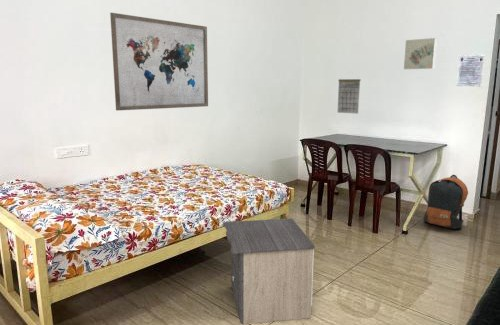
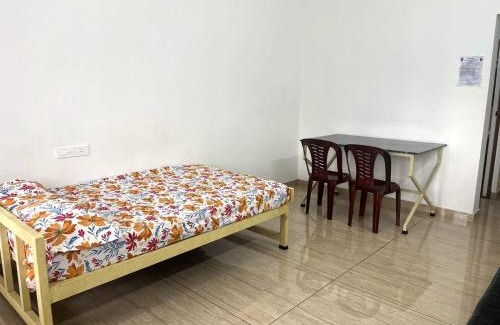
- calendar (348, 92)
- wall art (165, 65)
- backpack (447, 199)
- nightstand (264, 267)
- wall art (419, 54)
